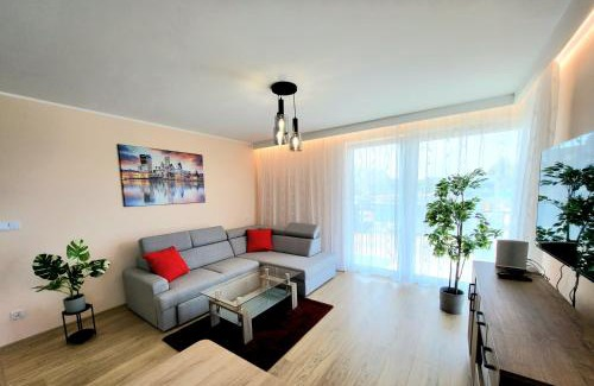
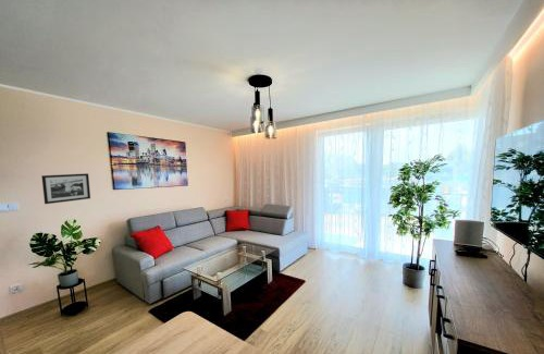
+ picture frame (67, 187)
